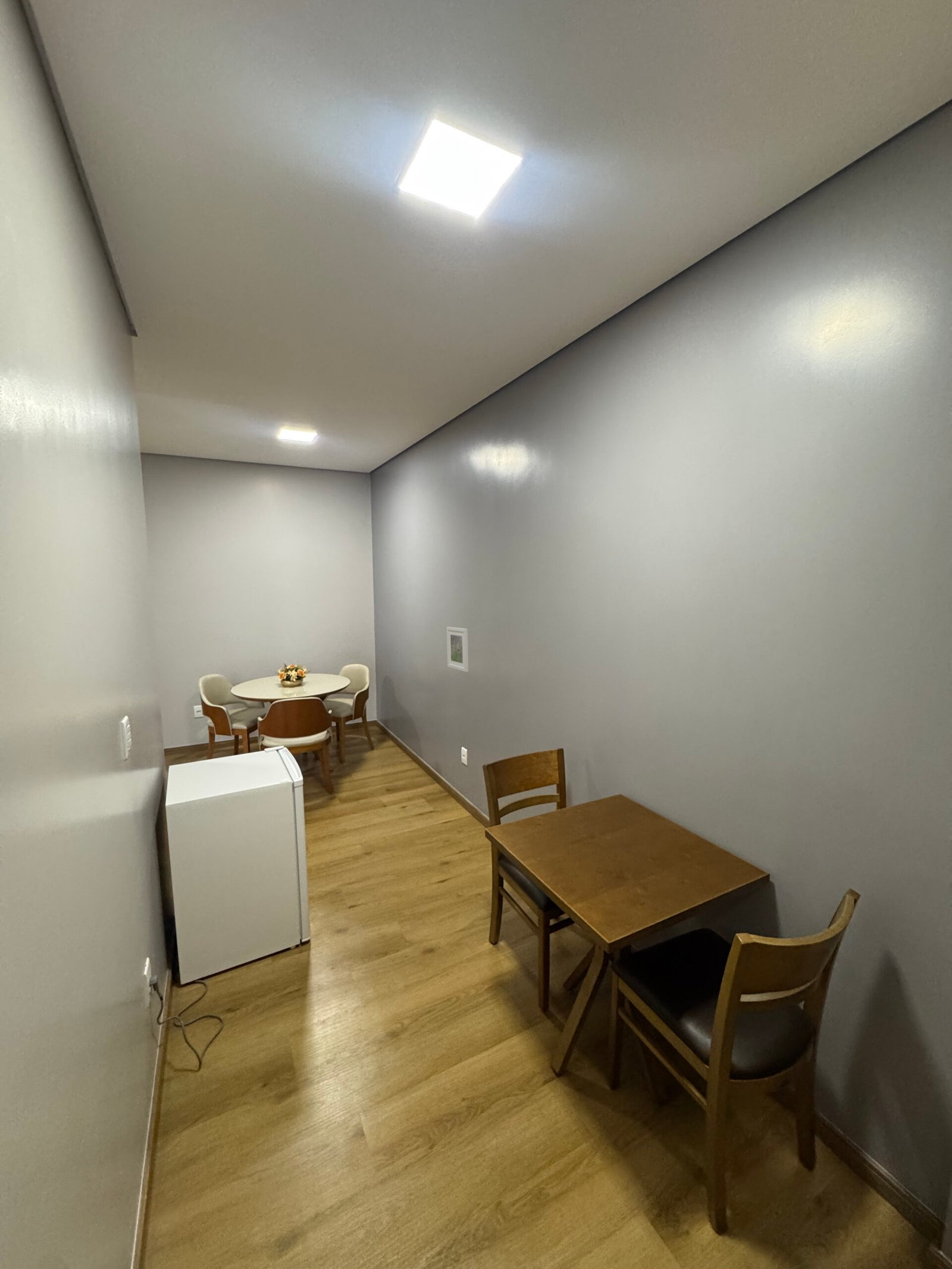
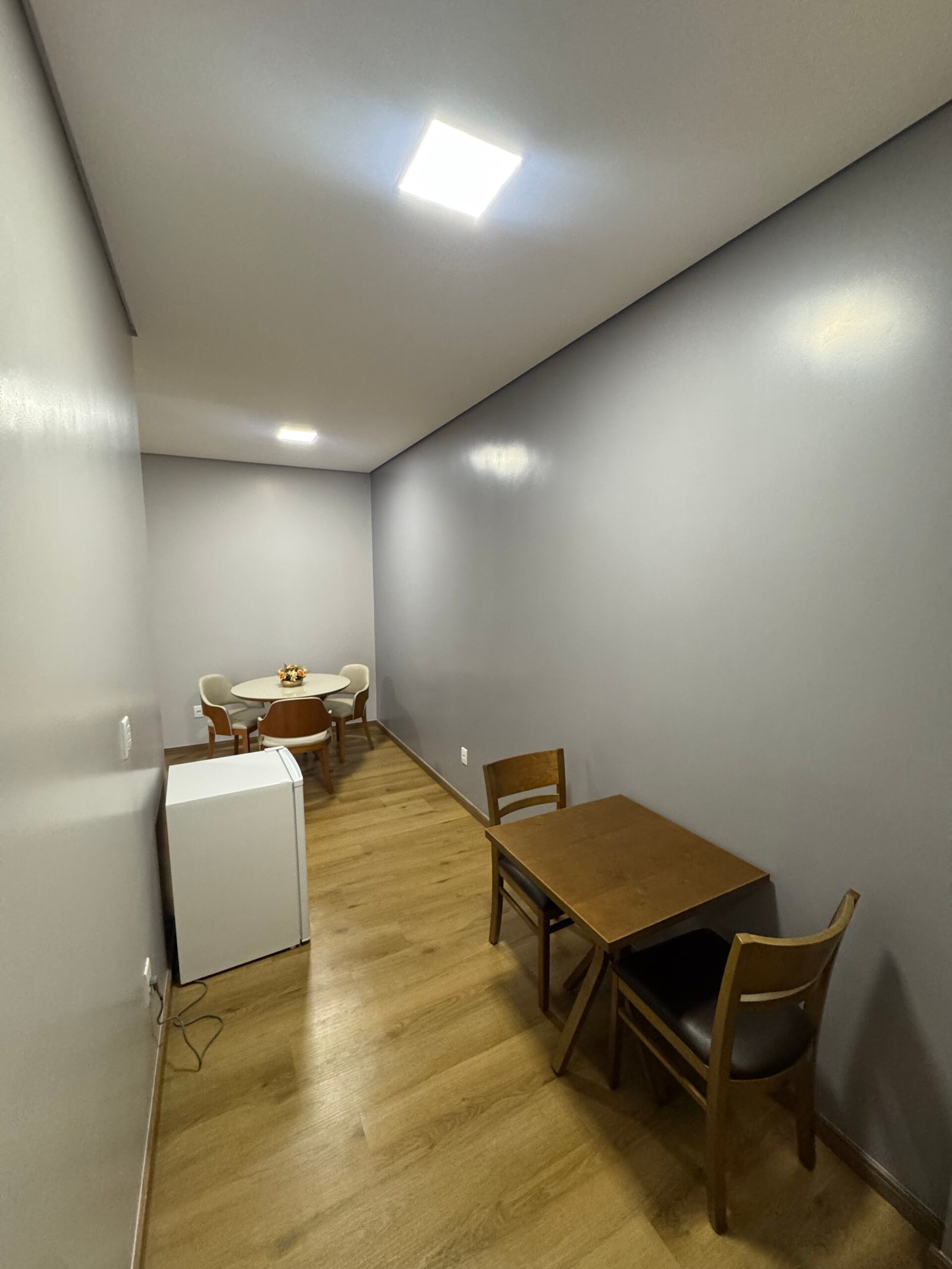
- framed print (457, 648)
